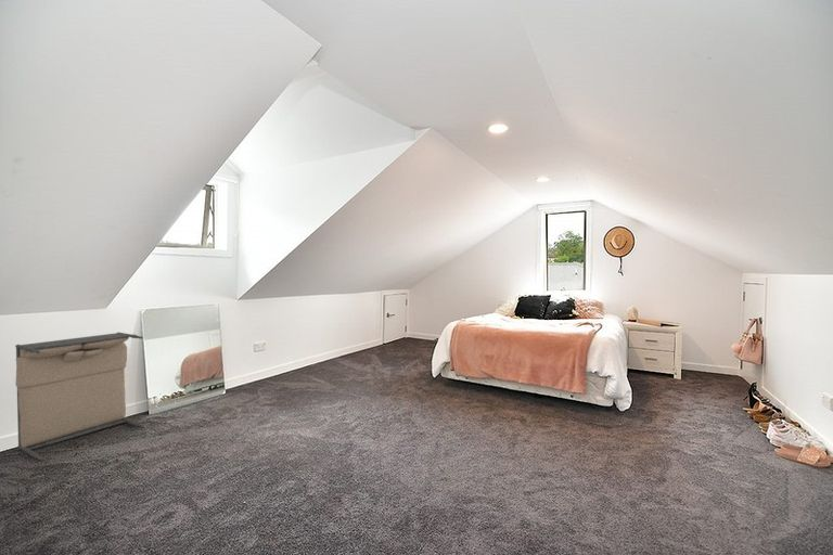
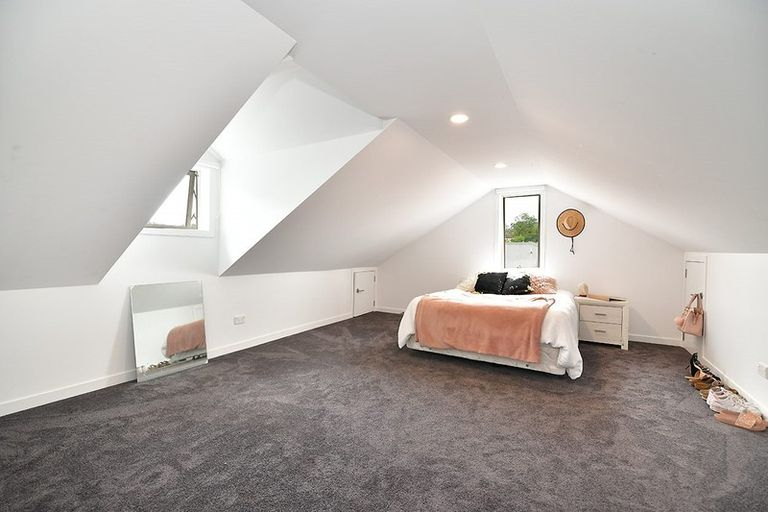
- laundry hamper (85, 388)
